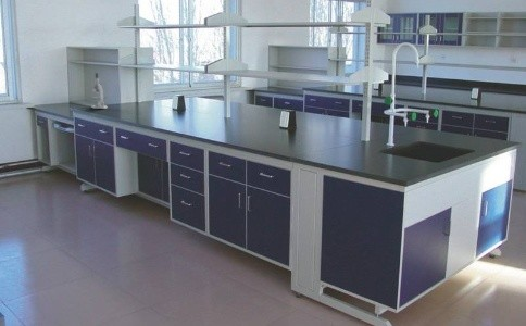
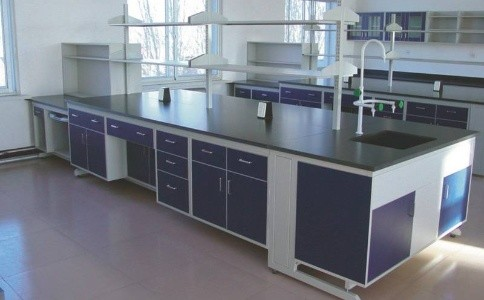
- microscope (98, 90)
